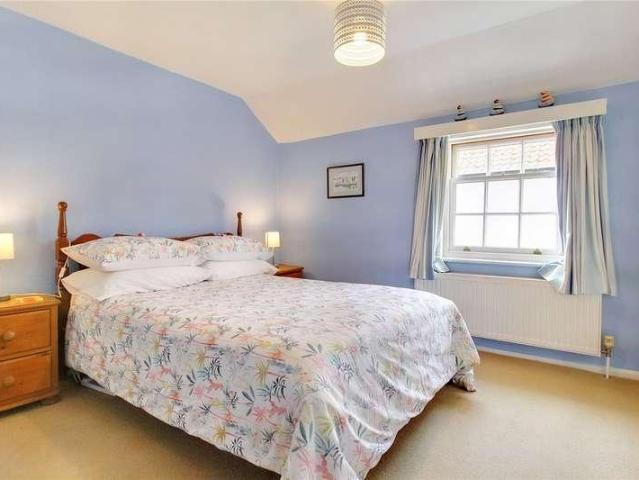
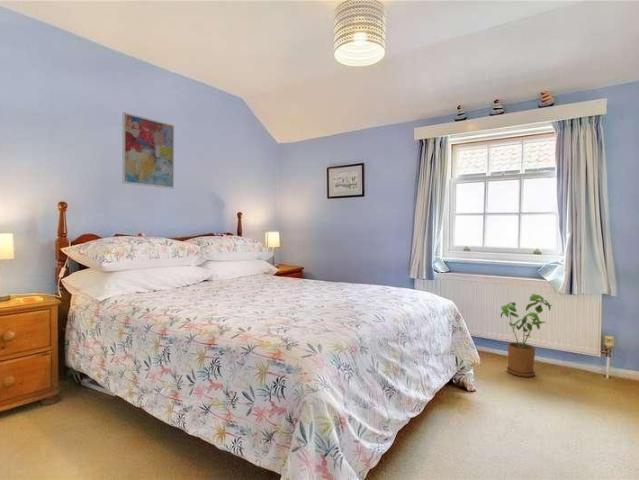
+ house plant (525, 335)
+ wall art (149, 152)
